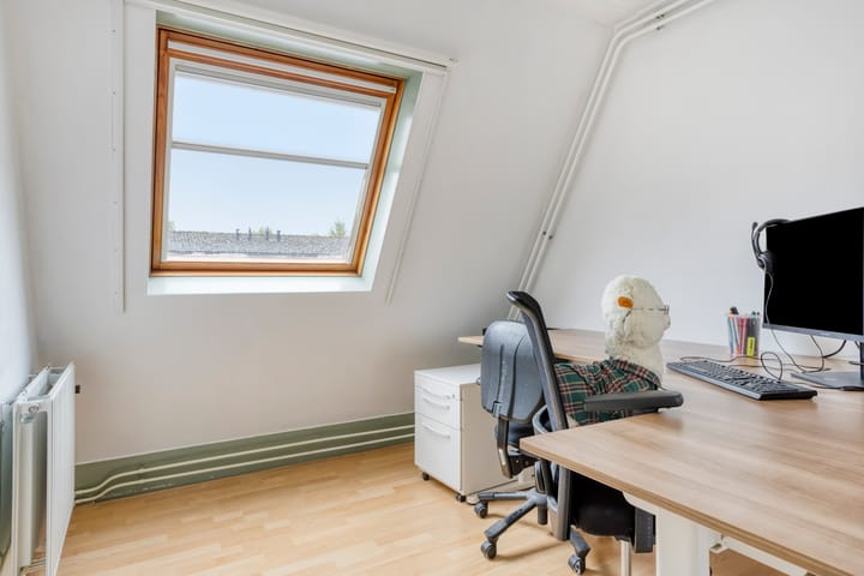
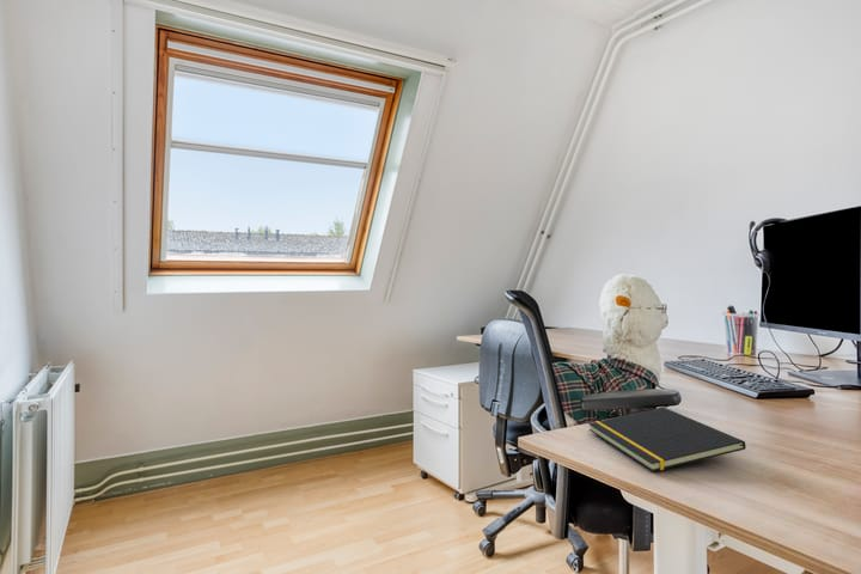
+ notepad (658, 434)
